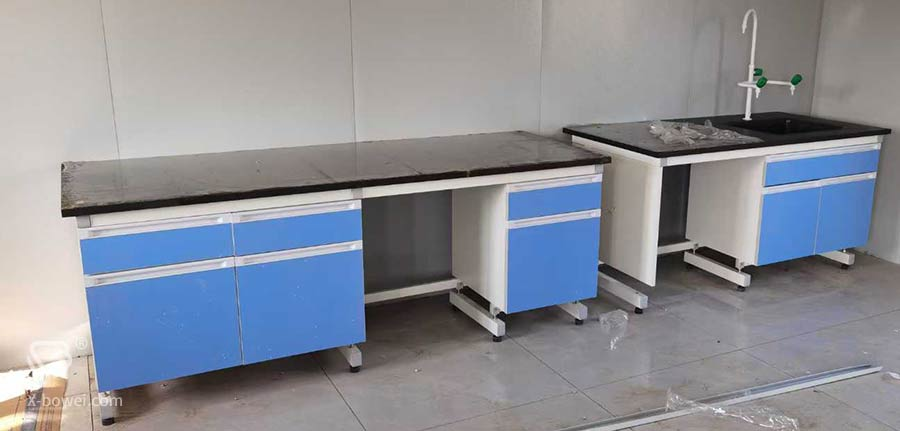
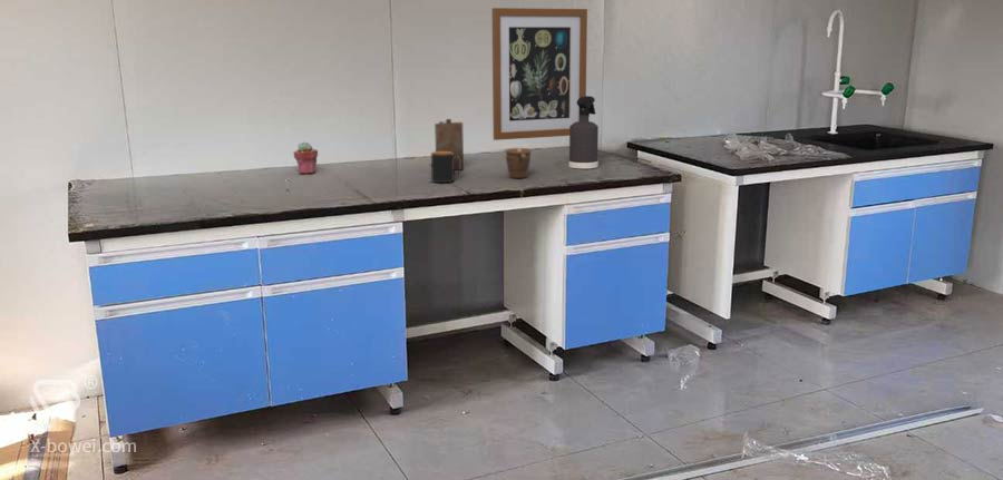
+ mug (447, 166)
+ potted succulent (305, 157)
+ mug (518, 163)
+ wall art (541, 74)
+ spray bottle (584, 131)
+ flask (448, 145)
